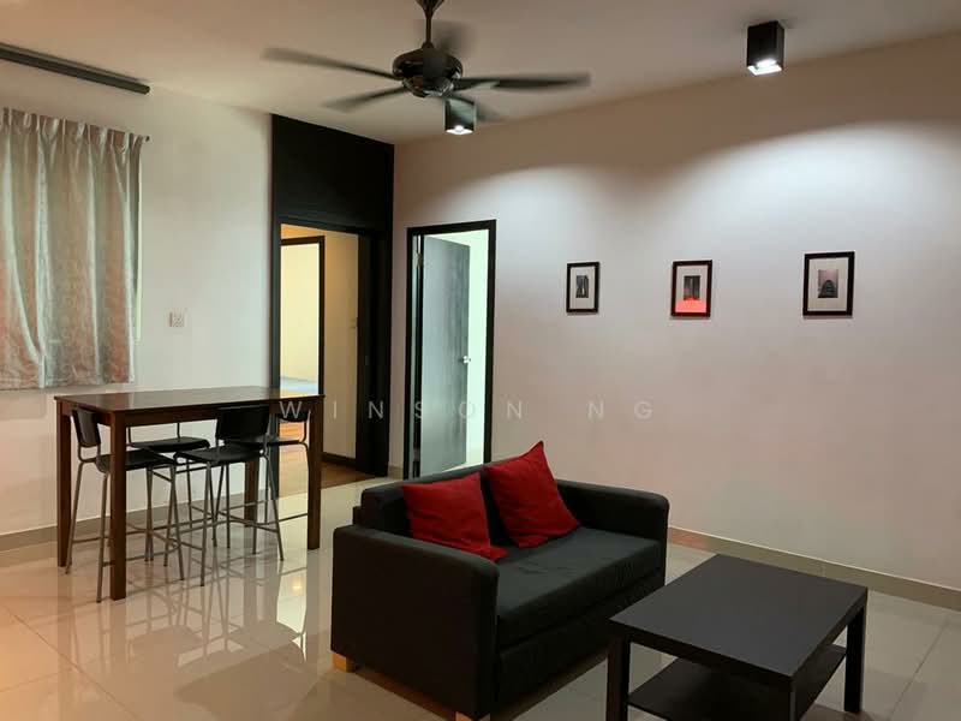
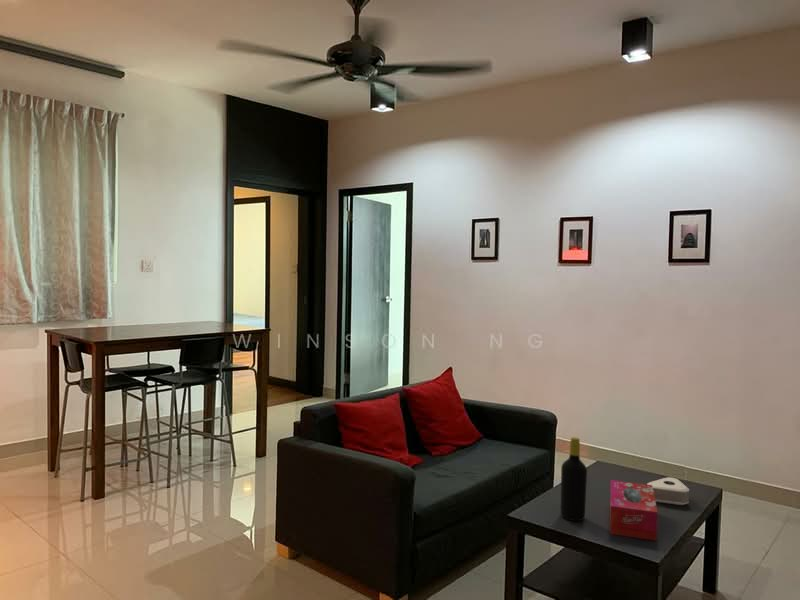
+ speaker (664, 489)
+ tissue box (632, 508)
+ bottle (573, 477)
